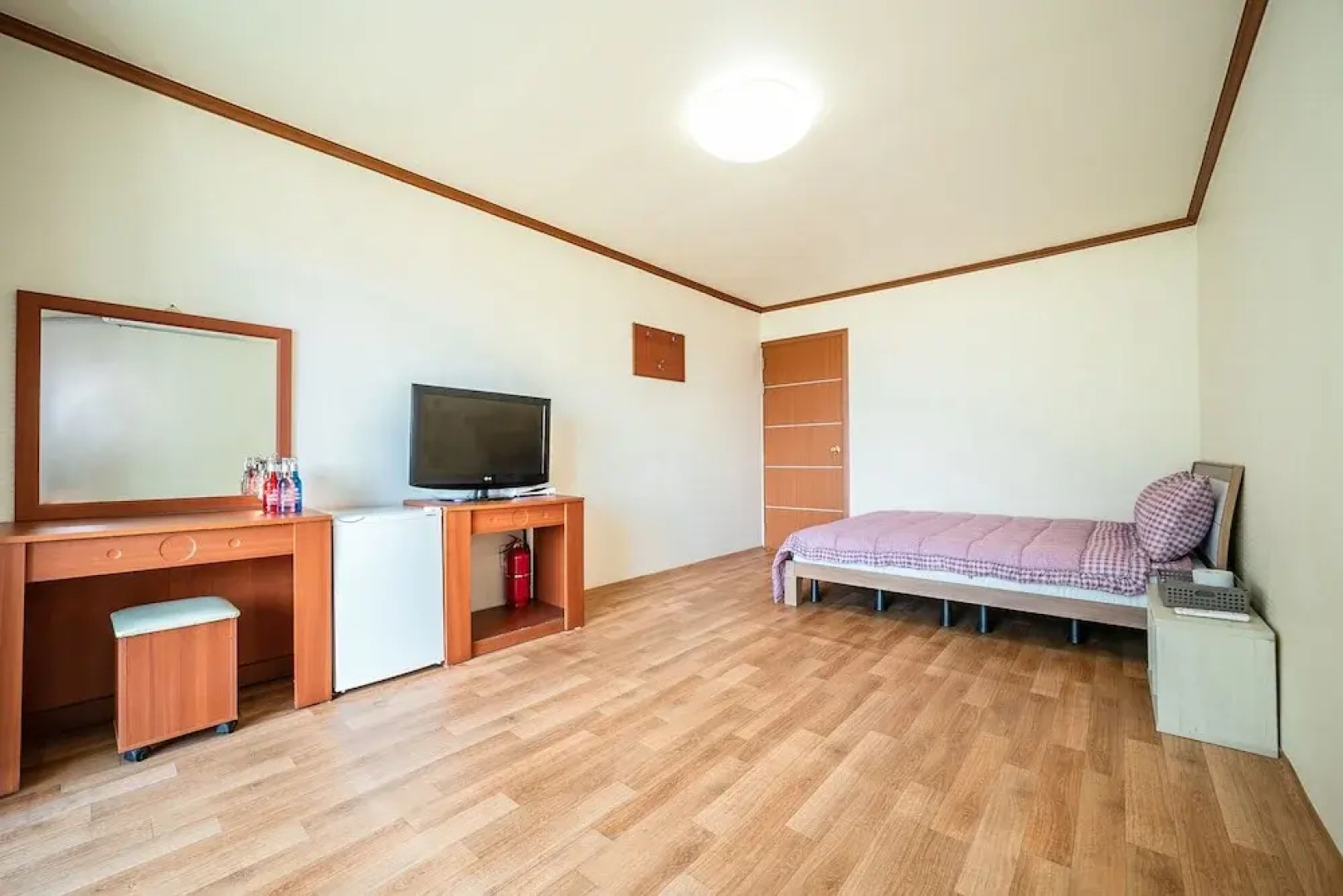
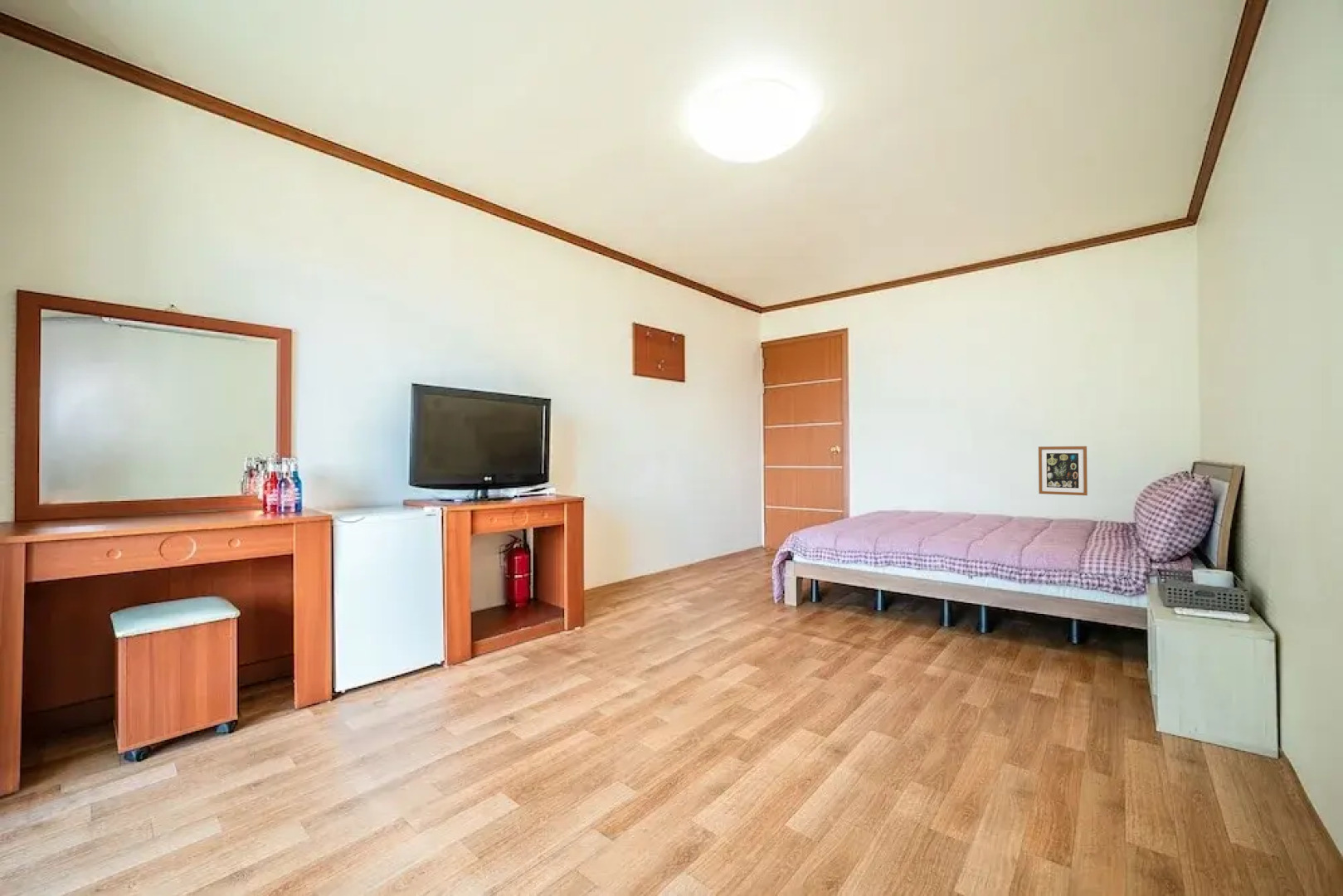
+ wall art (1062, 470)
